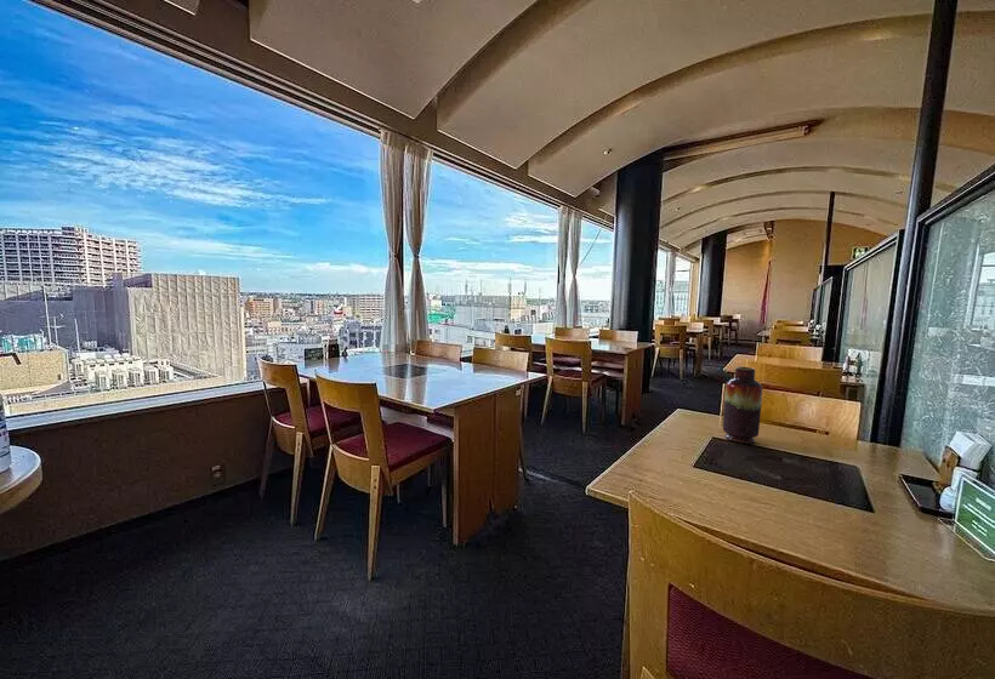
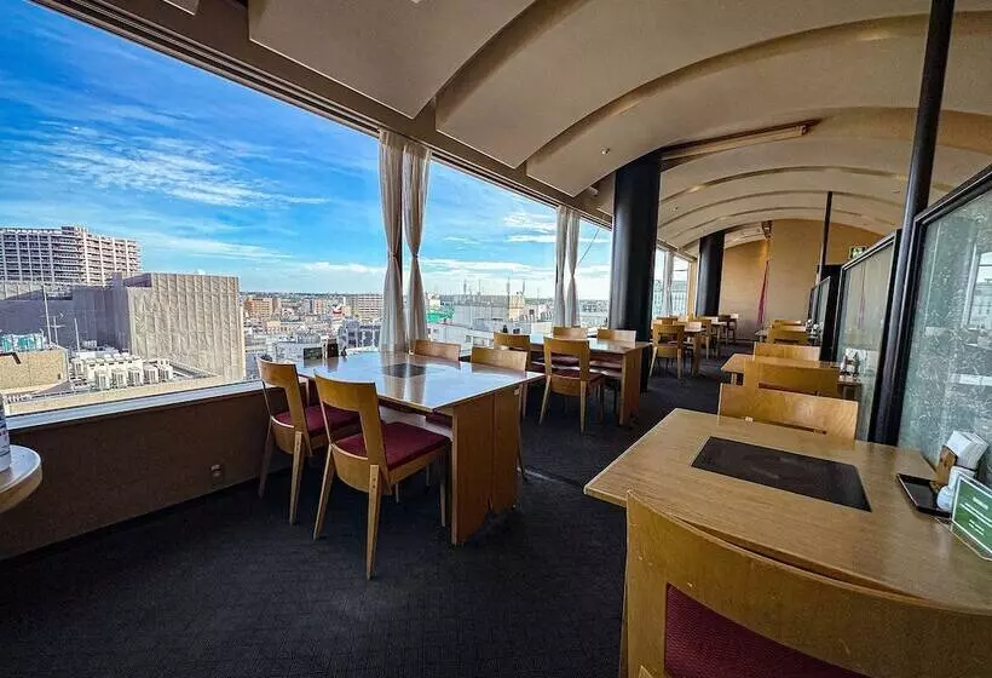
- vase (741, 404)
